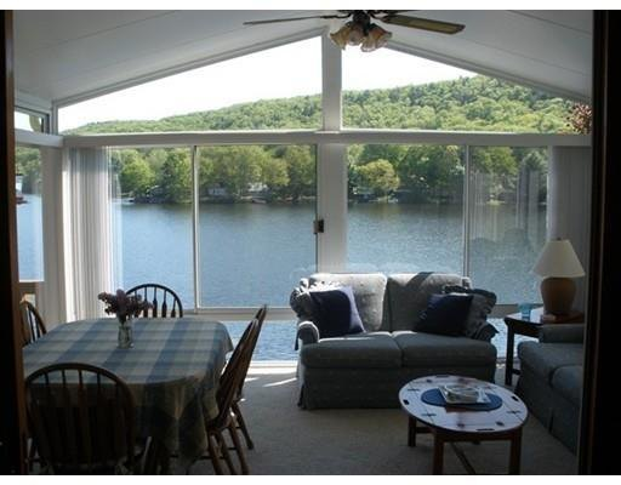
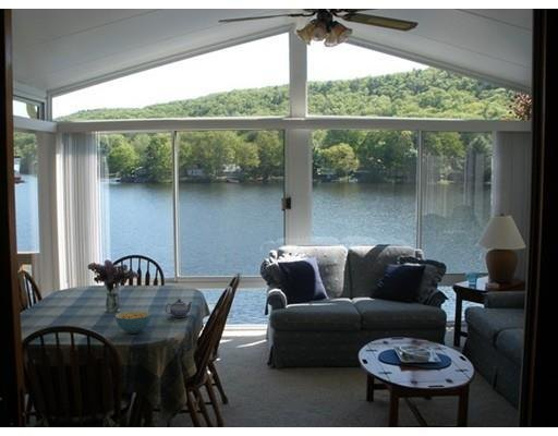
+ teapot (179, 307)
+ cereal bowl (133, 323)
